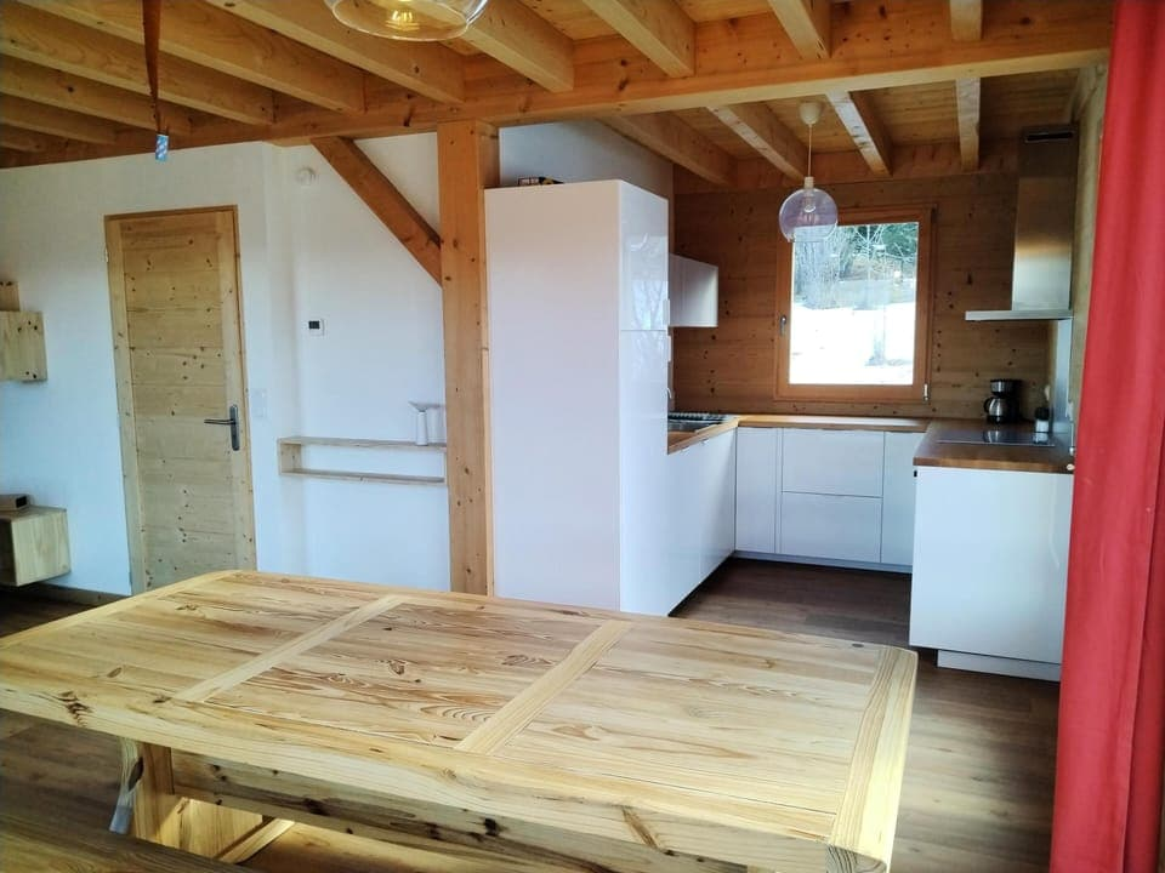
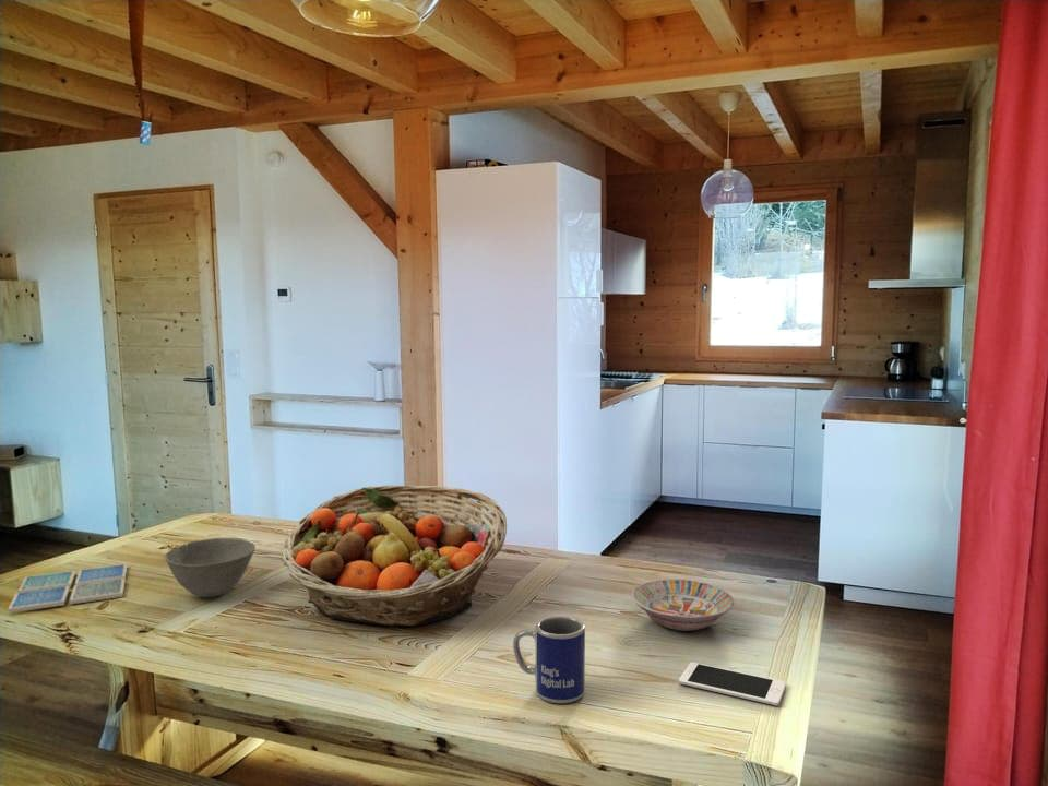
+ cell phone (731, 682)
+ mug (548, 657)
+ fruit basket (395, 550)
+ bowl (681, 608)
+ drink coaster (70, 586)
+ bowl (211, 571)
